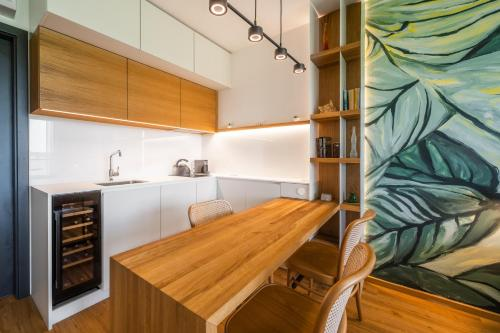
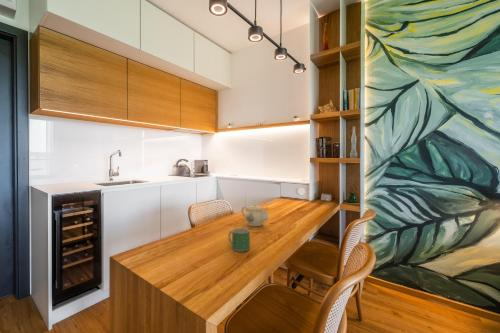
+ mug (238, 238)
+ teapot (254, 214)
